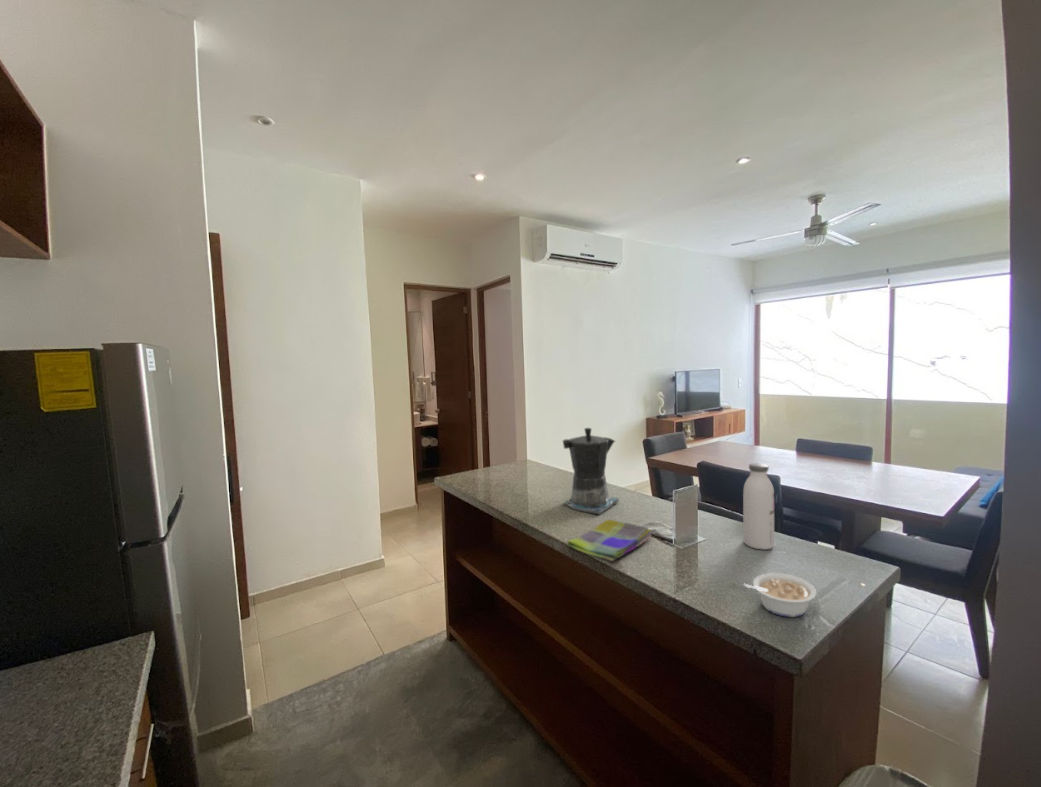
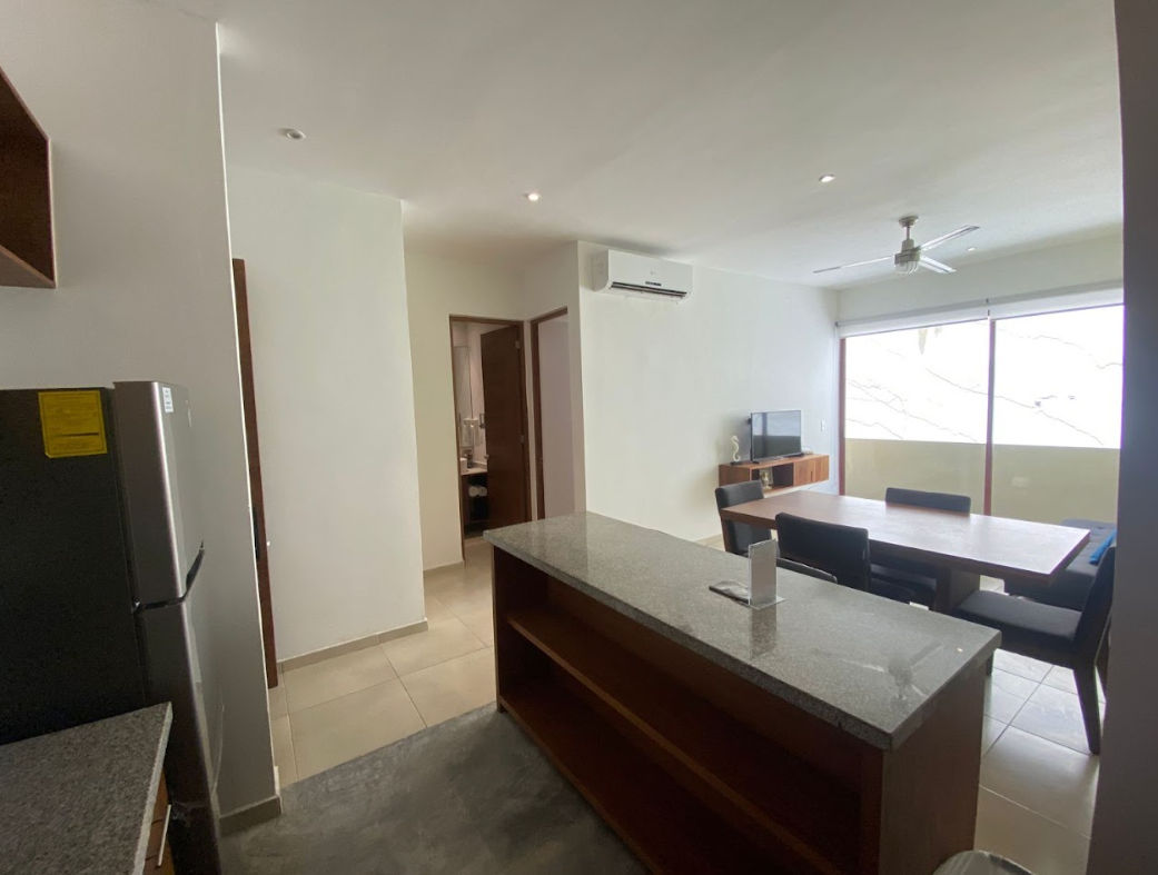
- water bottle (758, 504)
- dish towel (610, 537)
- coffee maker (588, 466)
- legume (782, 595)
